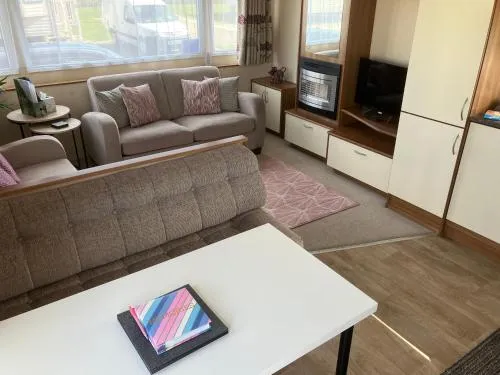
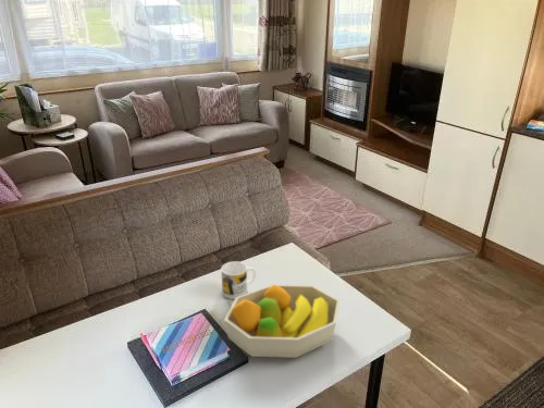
+ fruit bowl (283, 317)
+ mug (239, 279)
